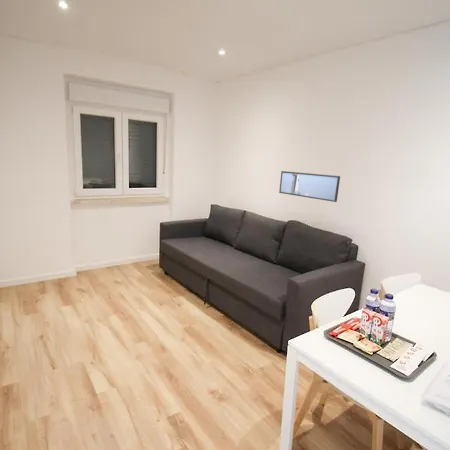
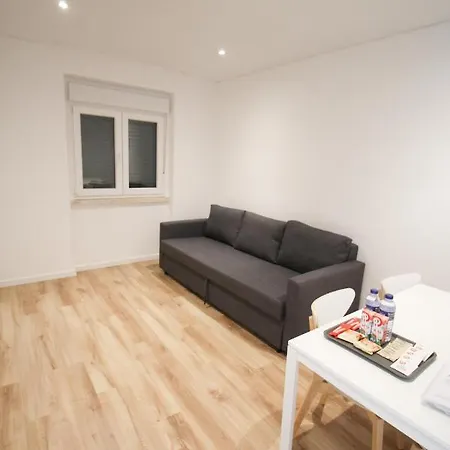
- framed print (306, 185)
